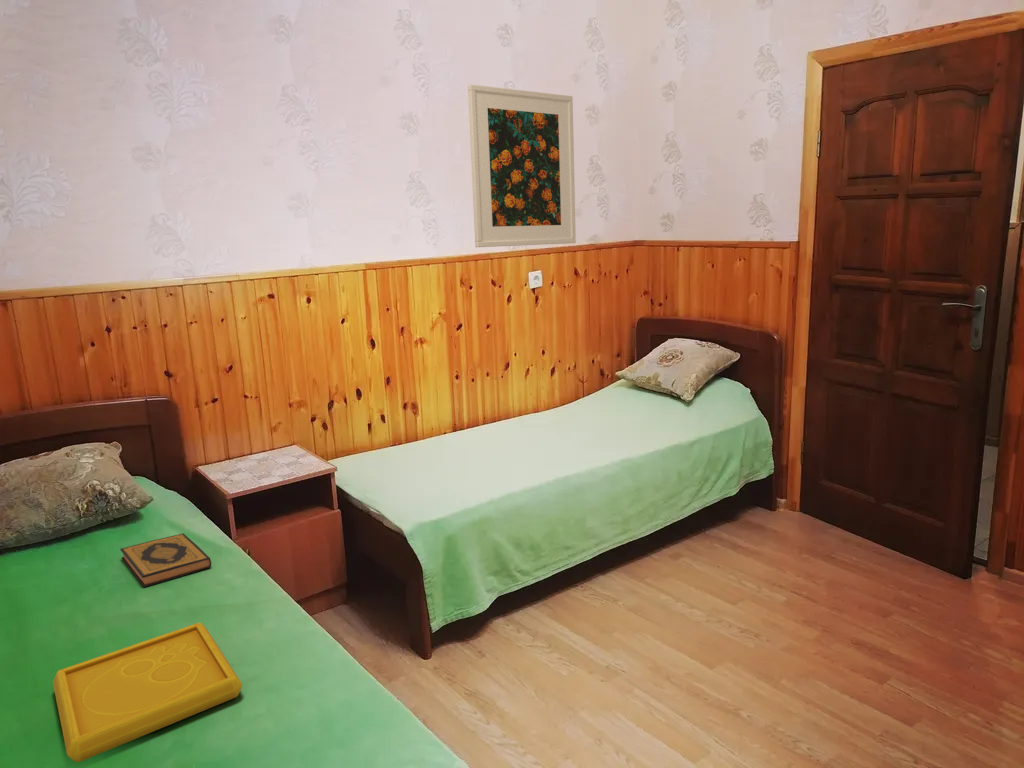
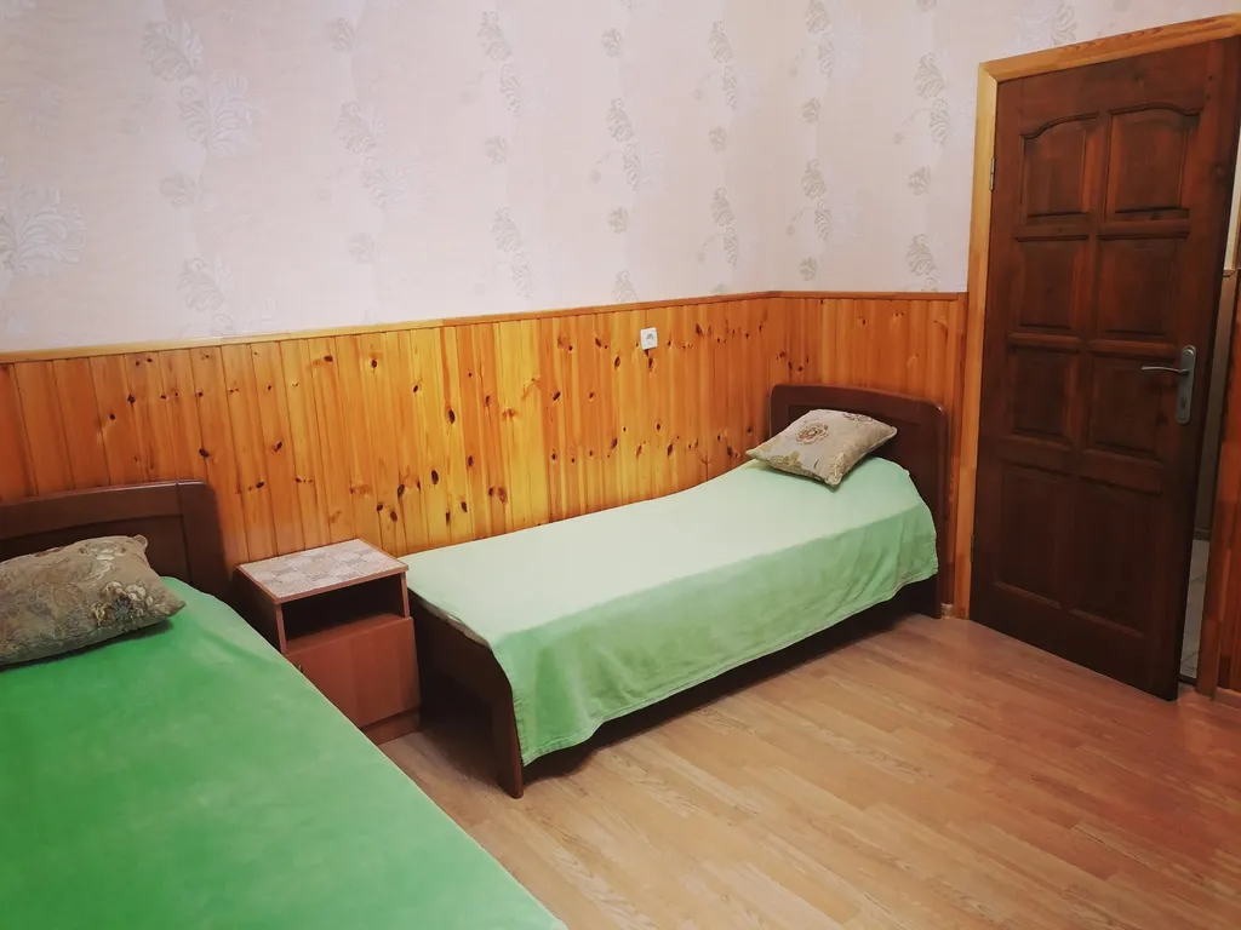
- hardback book (165, 558)
- serving tray (146, 683)
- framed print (525, 169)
